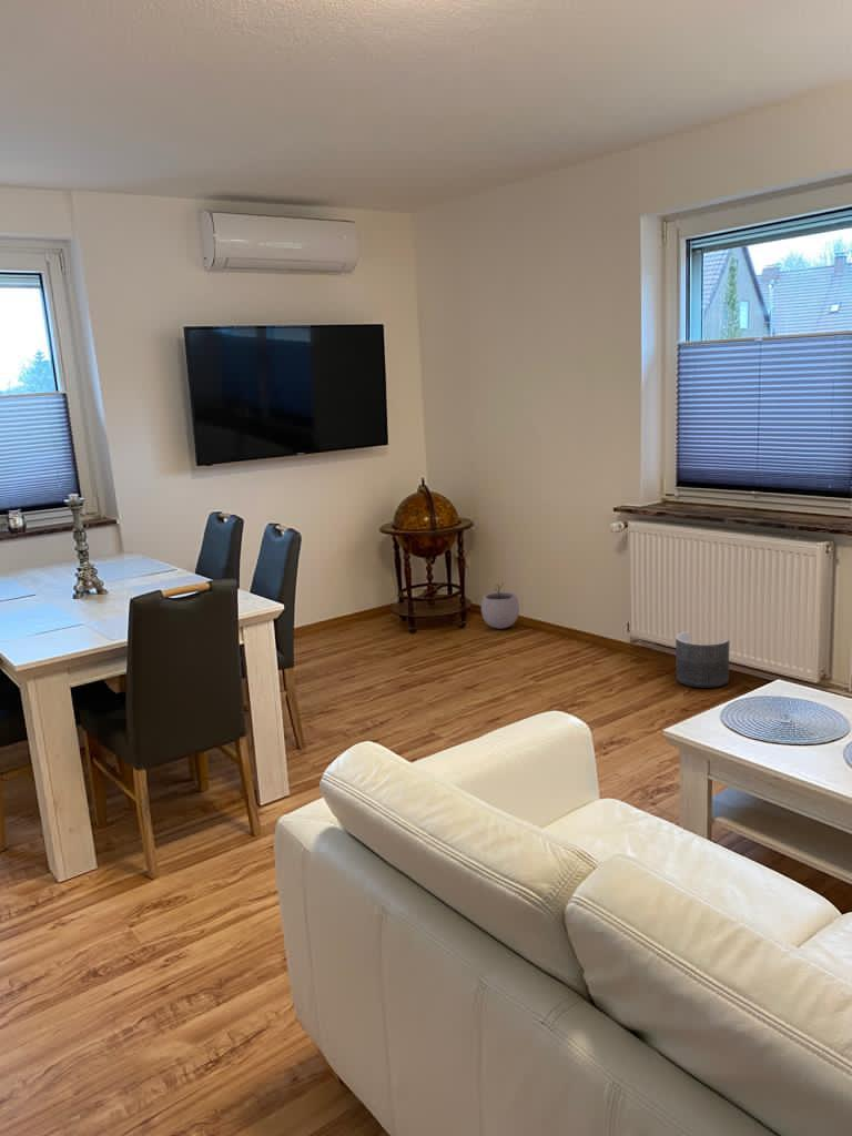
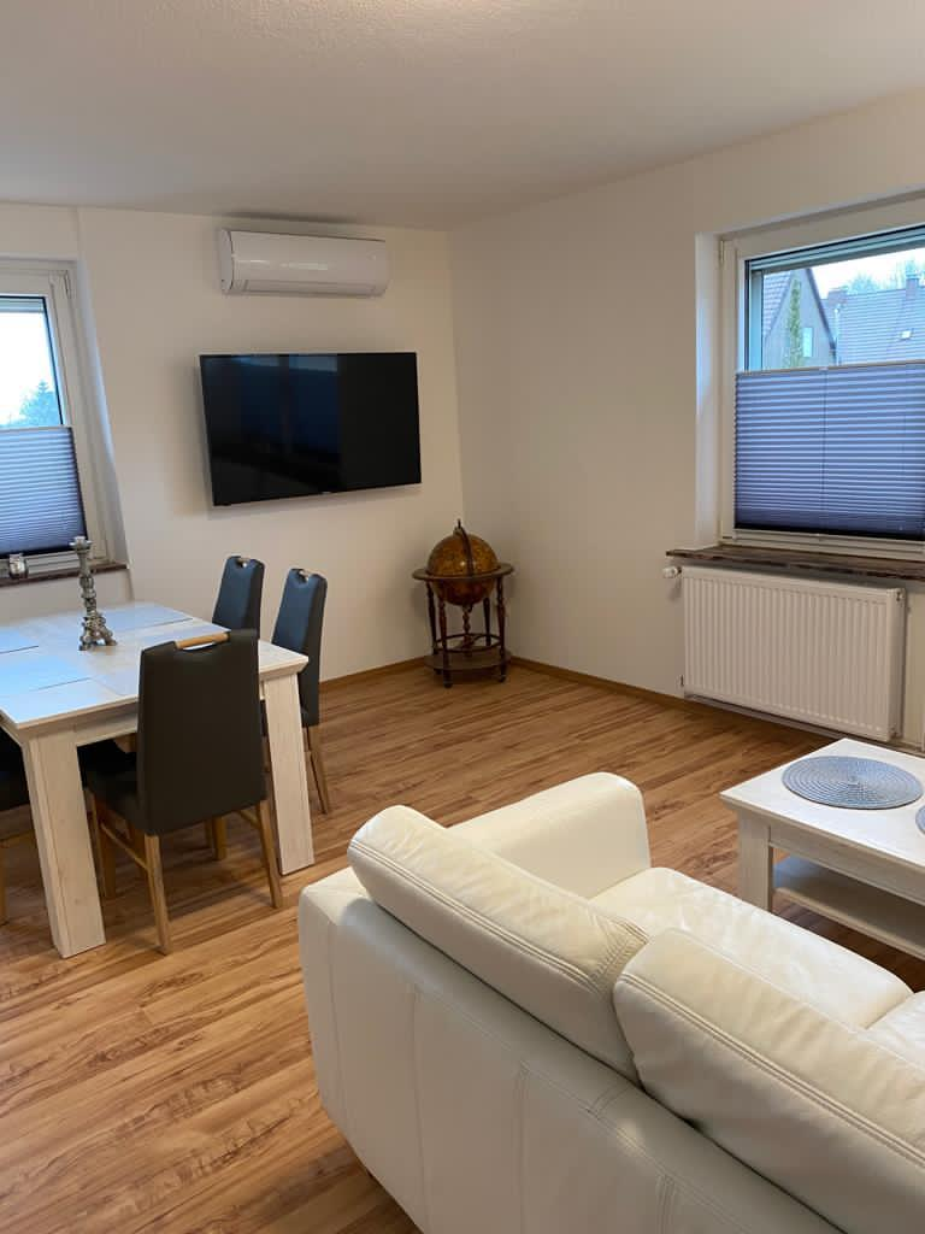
- planter (702, 658)
- plant pot (499, 604)
